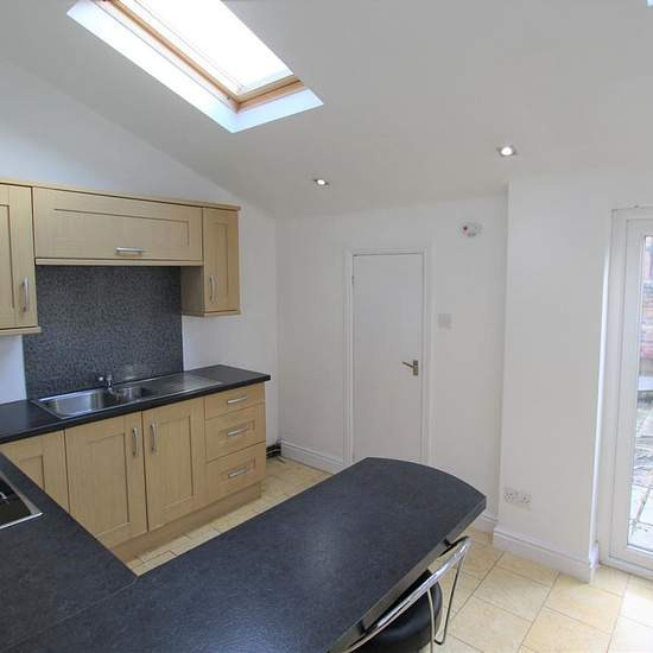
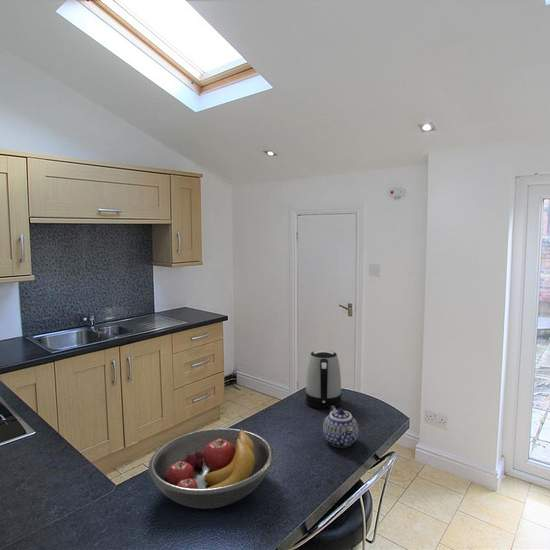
+ kettle (323, 378)
+ teapot (340, 425)
+ fruit bowl (213, 467)
